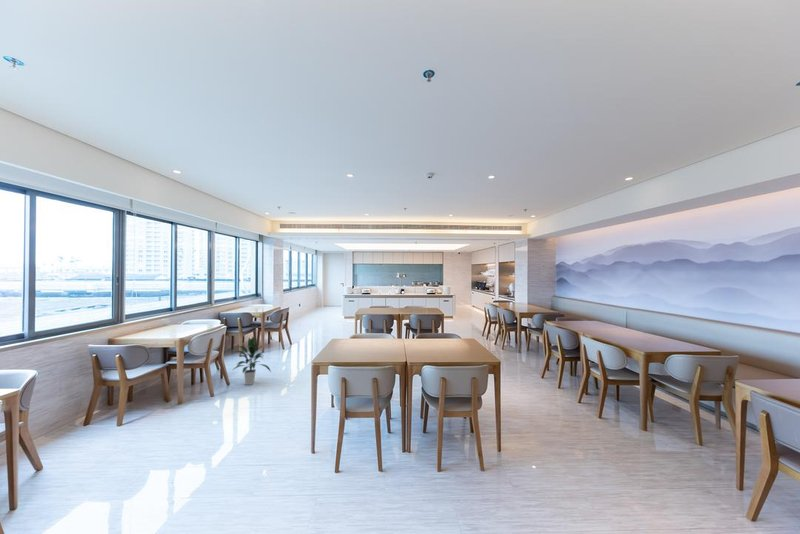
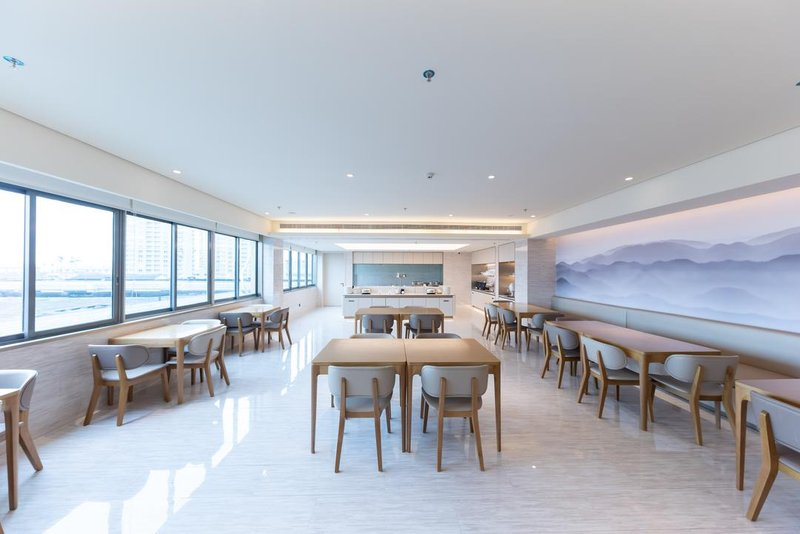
- indoor plant (251, 360)
